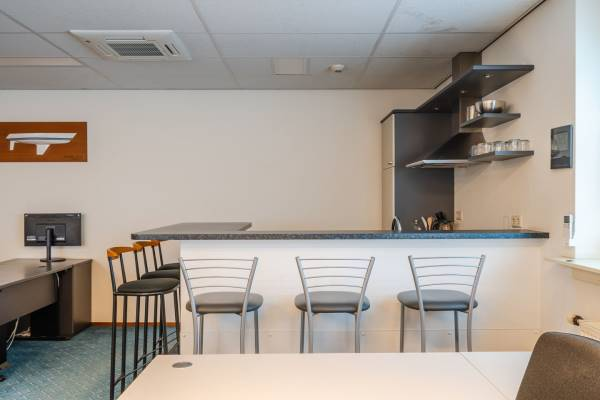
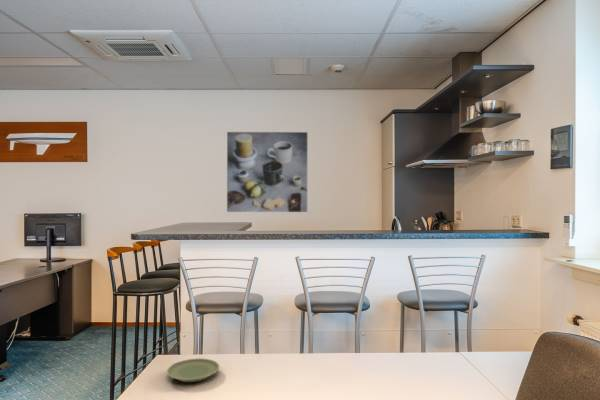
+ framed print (267, 172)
+ plate (193, 371)
